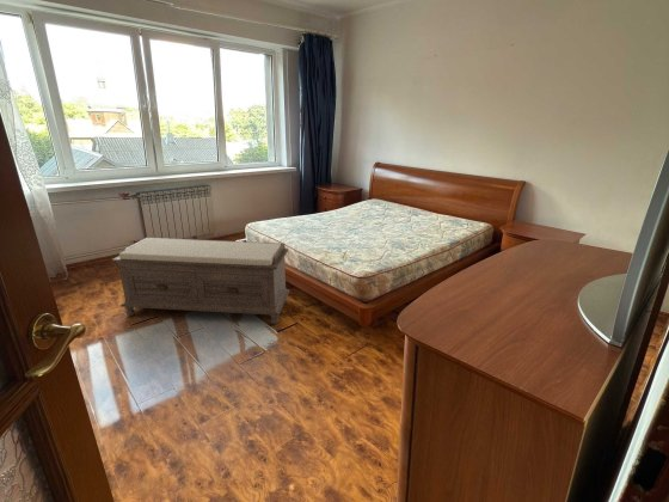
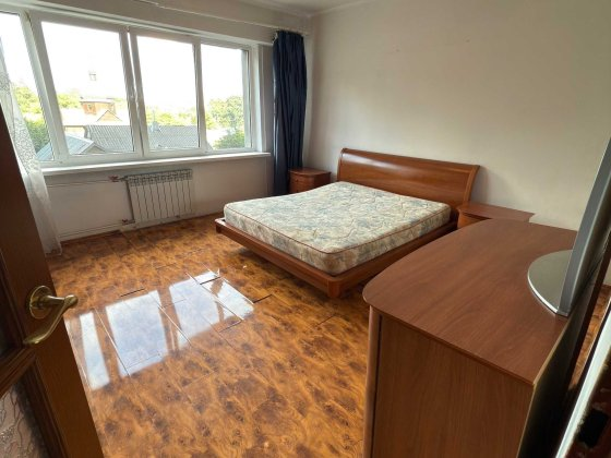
- bench (207, 278)
